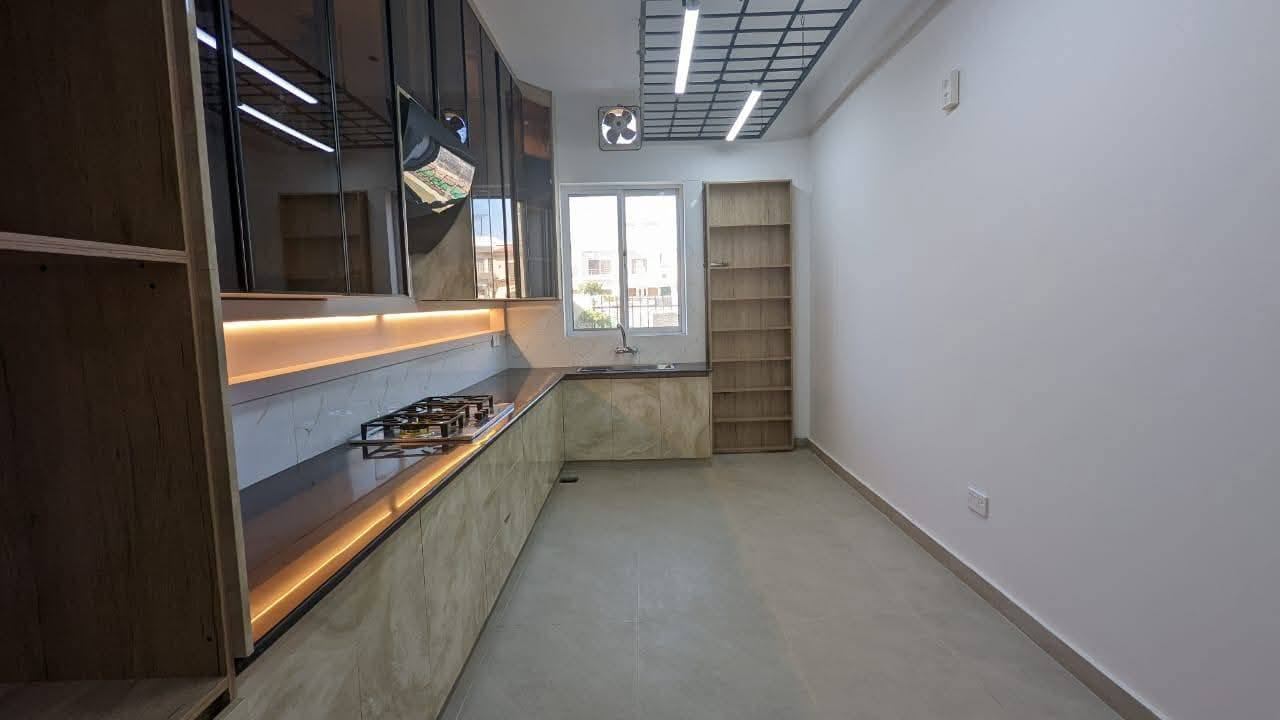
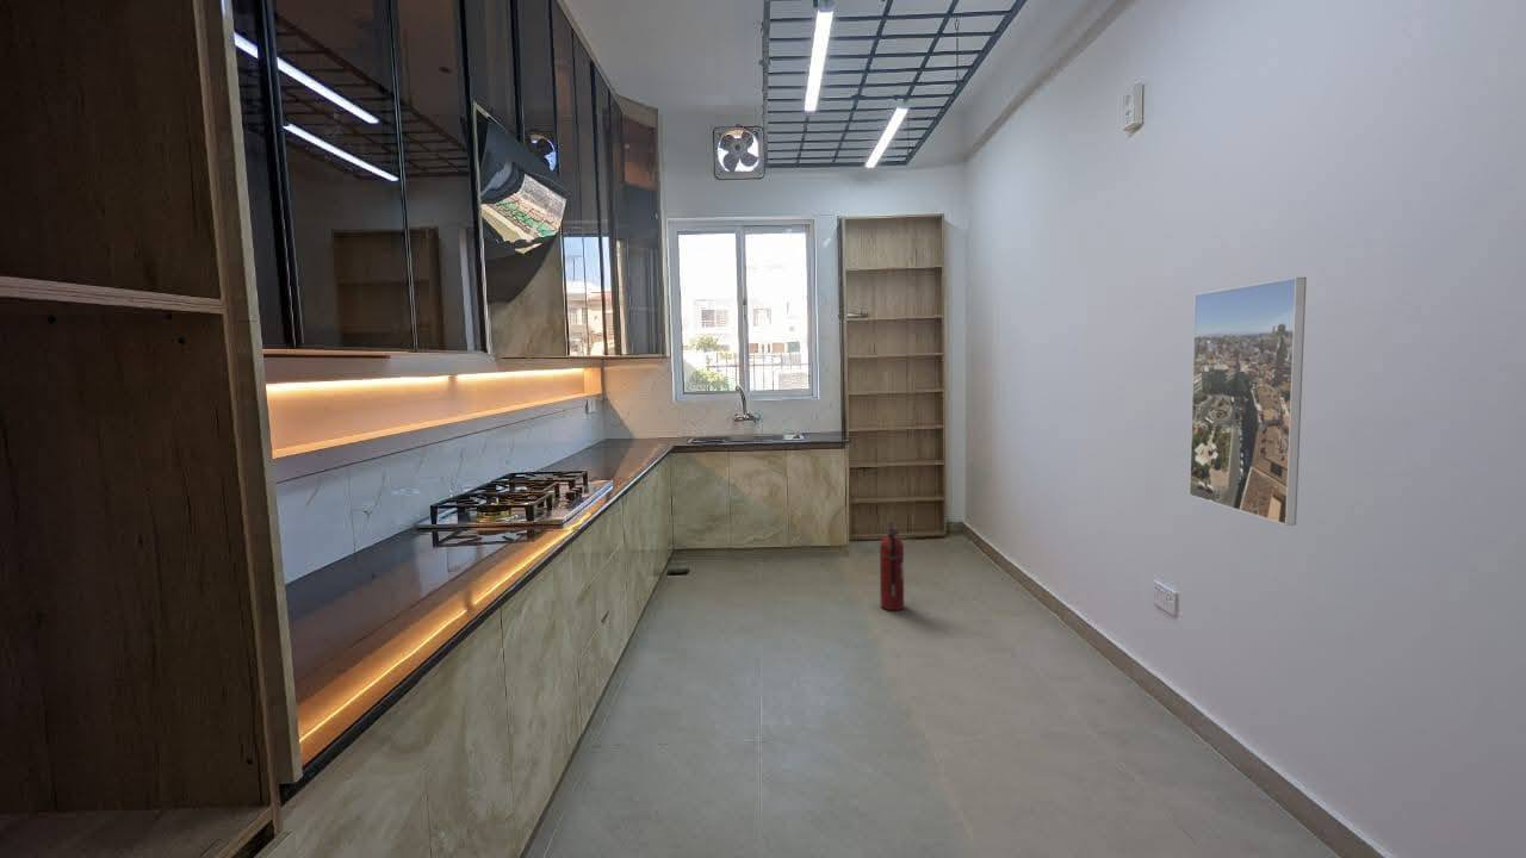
+ fire extinguisher (892, 566)
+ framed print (1240, 399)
